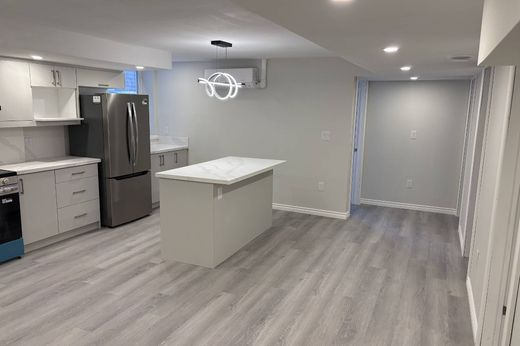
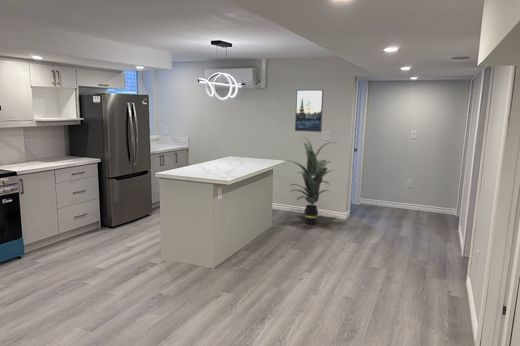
+ indoor plant (310, 180)
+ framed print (308, 110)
